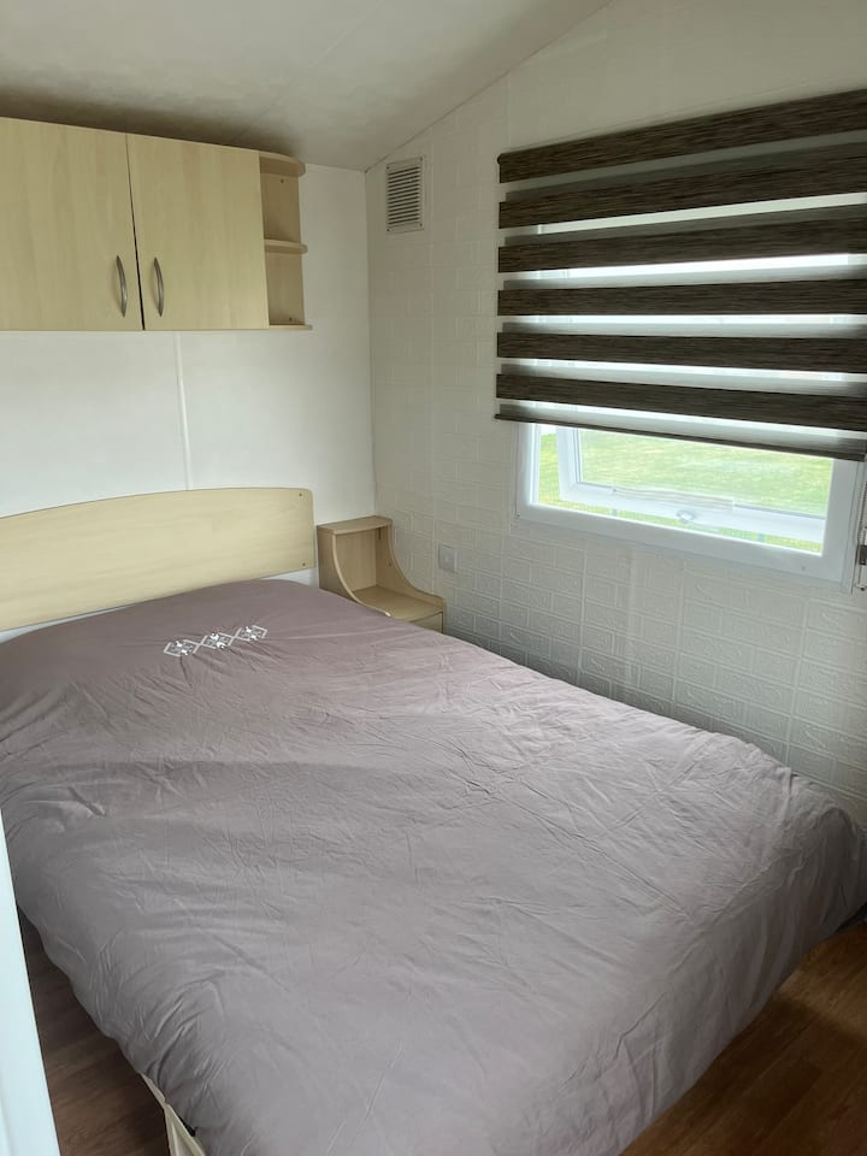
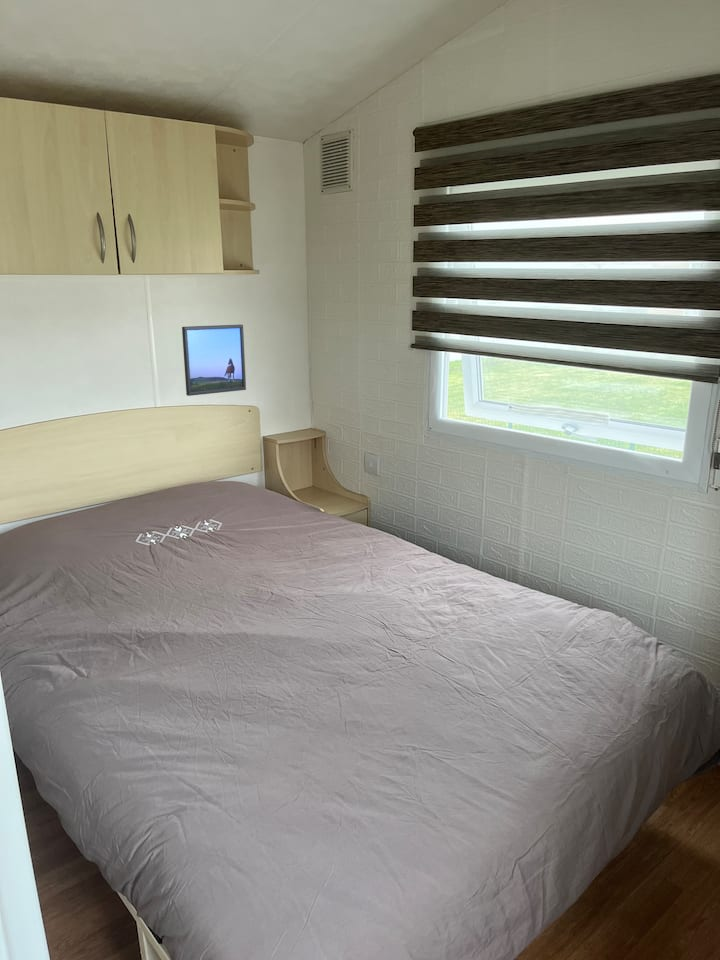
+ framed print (215, 359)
